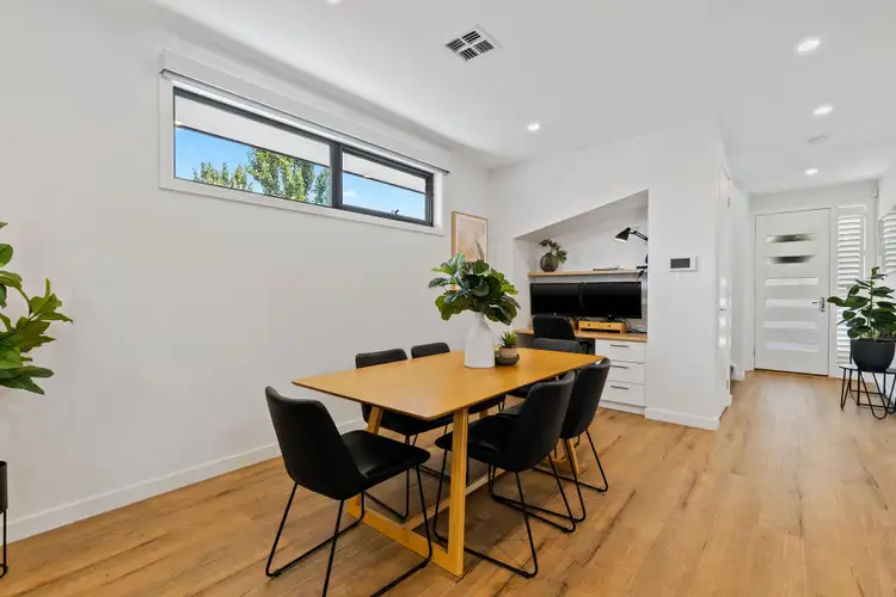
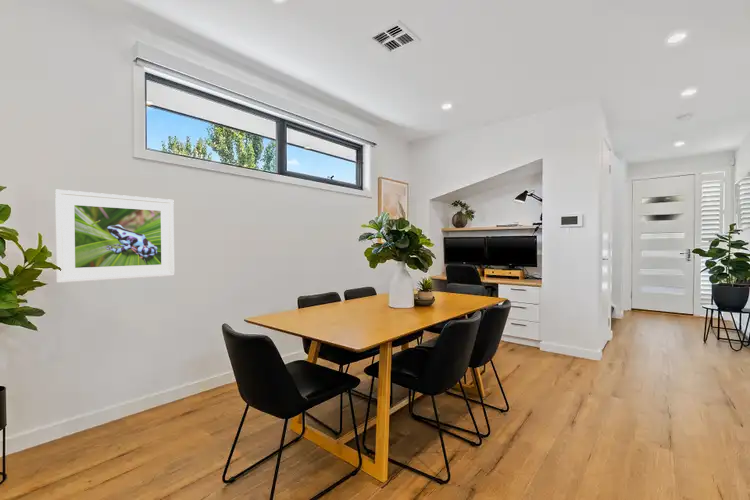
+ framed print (120, 237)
